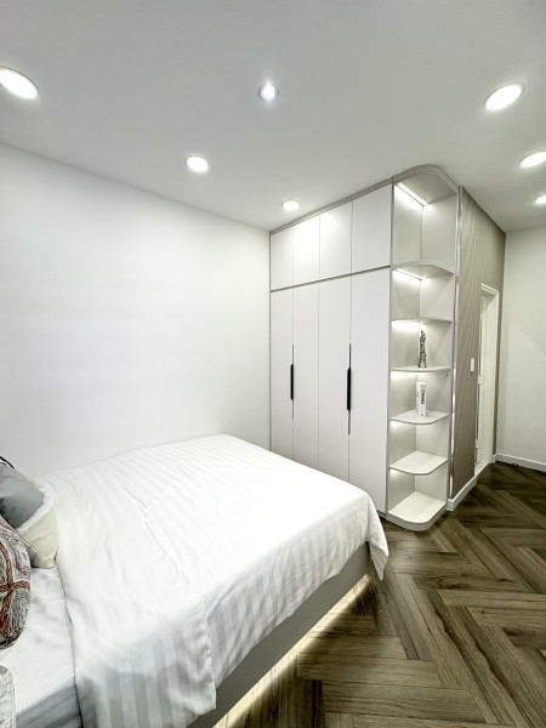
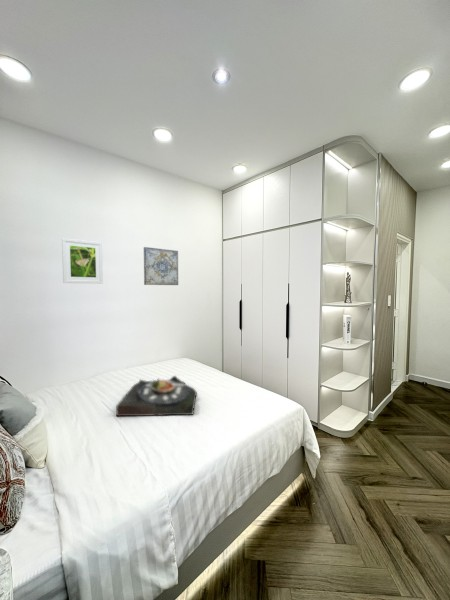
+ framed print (83, 262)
+ serving tray (162, 389)
+ wall art (161, 267)
